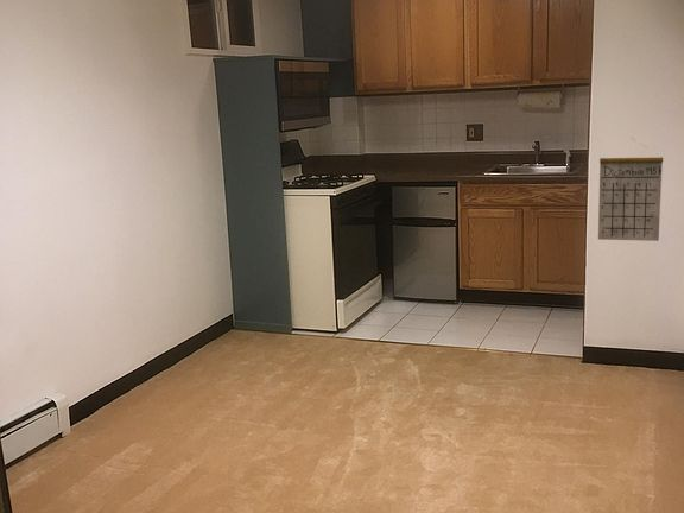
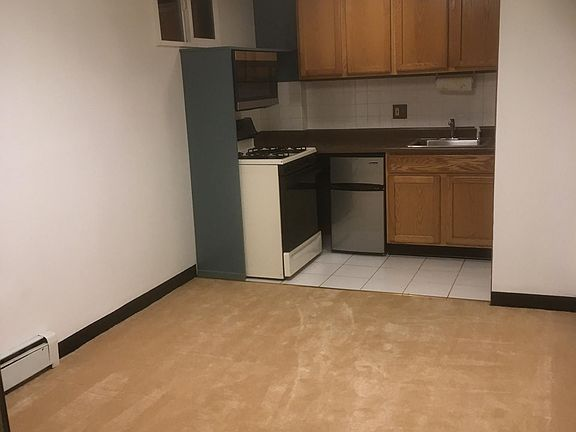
- calendar (629, 189)
